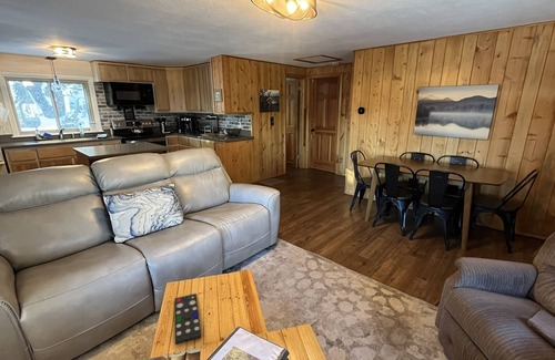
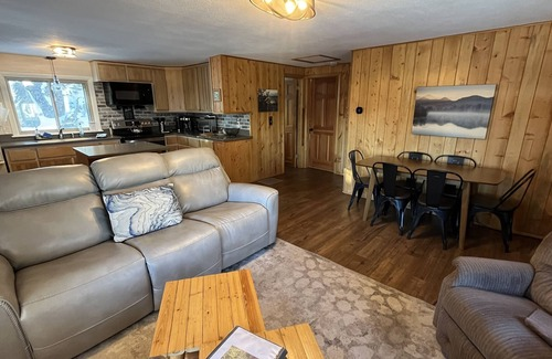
- remote control (186, 316)
